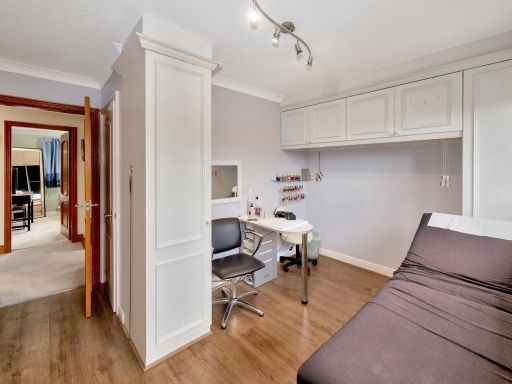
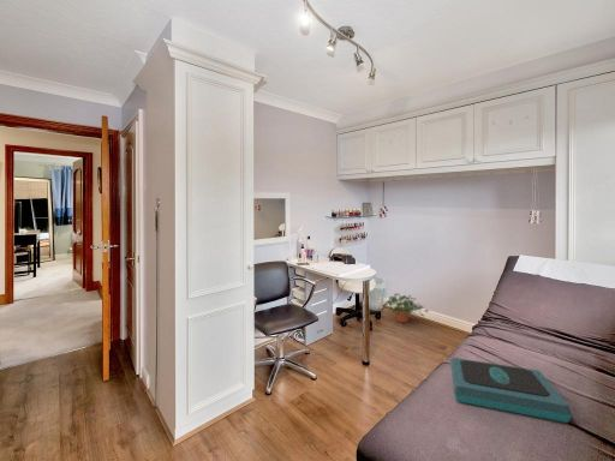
+ potted plant (405, 310)
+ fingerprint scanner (500, 381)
